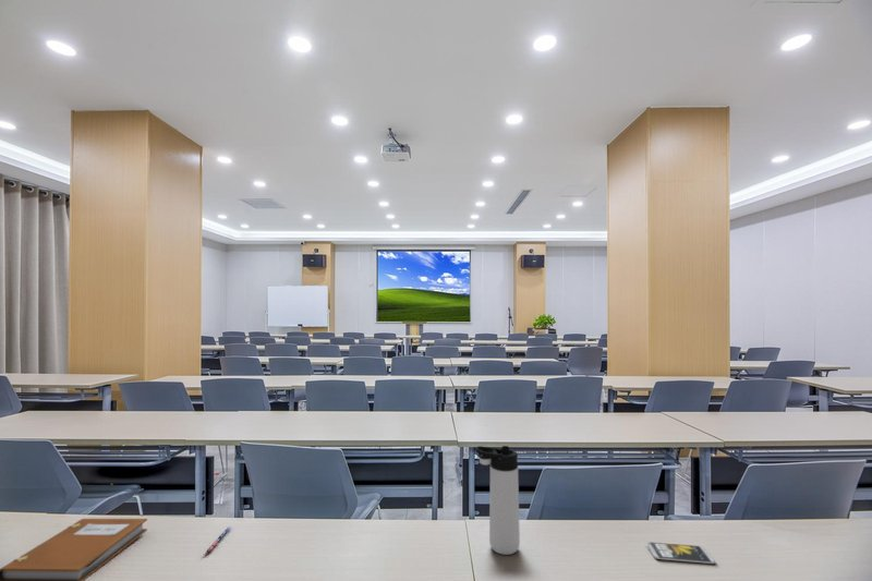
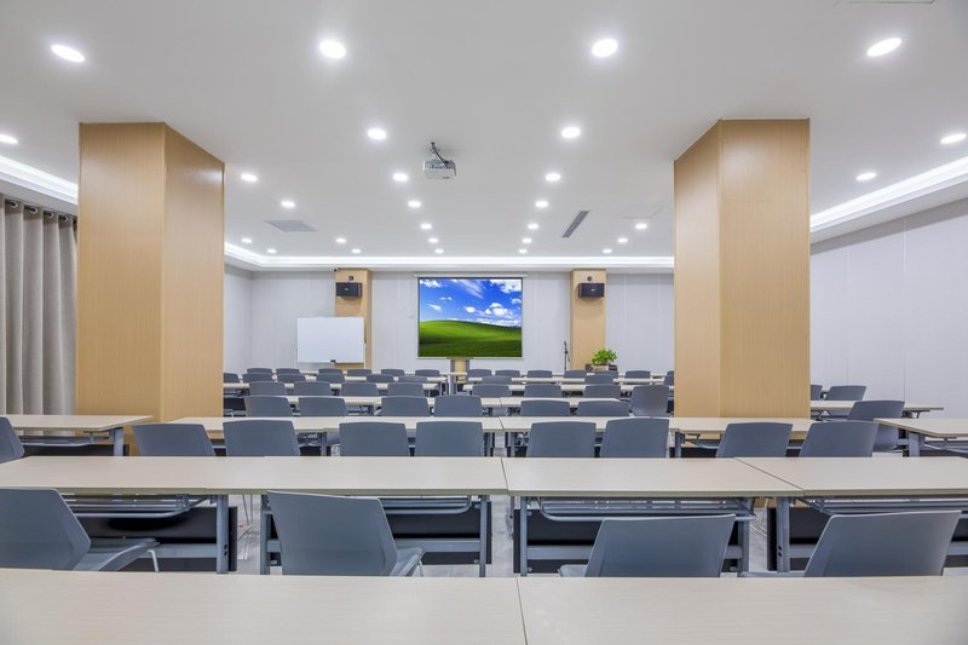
- notebook (81, 546)
- thermos bottle (497, 497)
- pen (219, 537)
- smartphone (679, 553)
